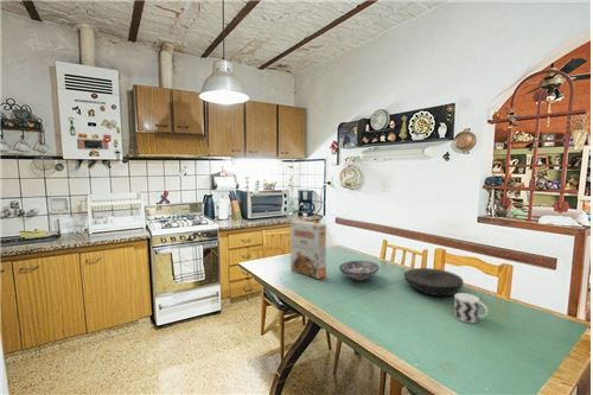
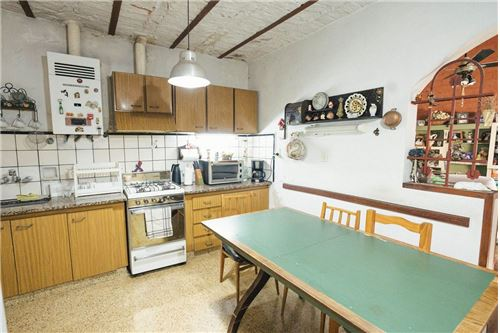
- plate (432, 282)
- cereal box (307, 248)
- cup (470, 308)
- bowl (358, 272)
